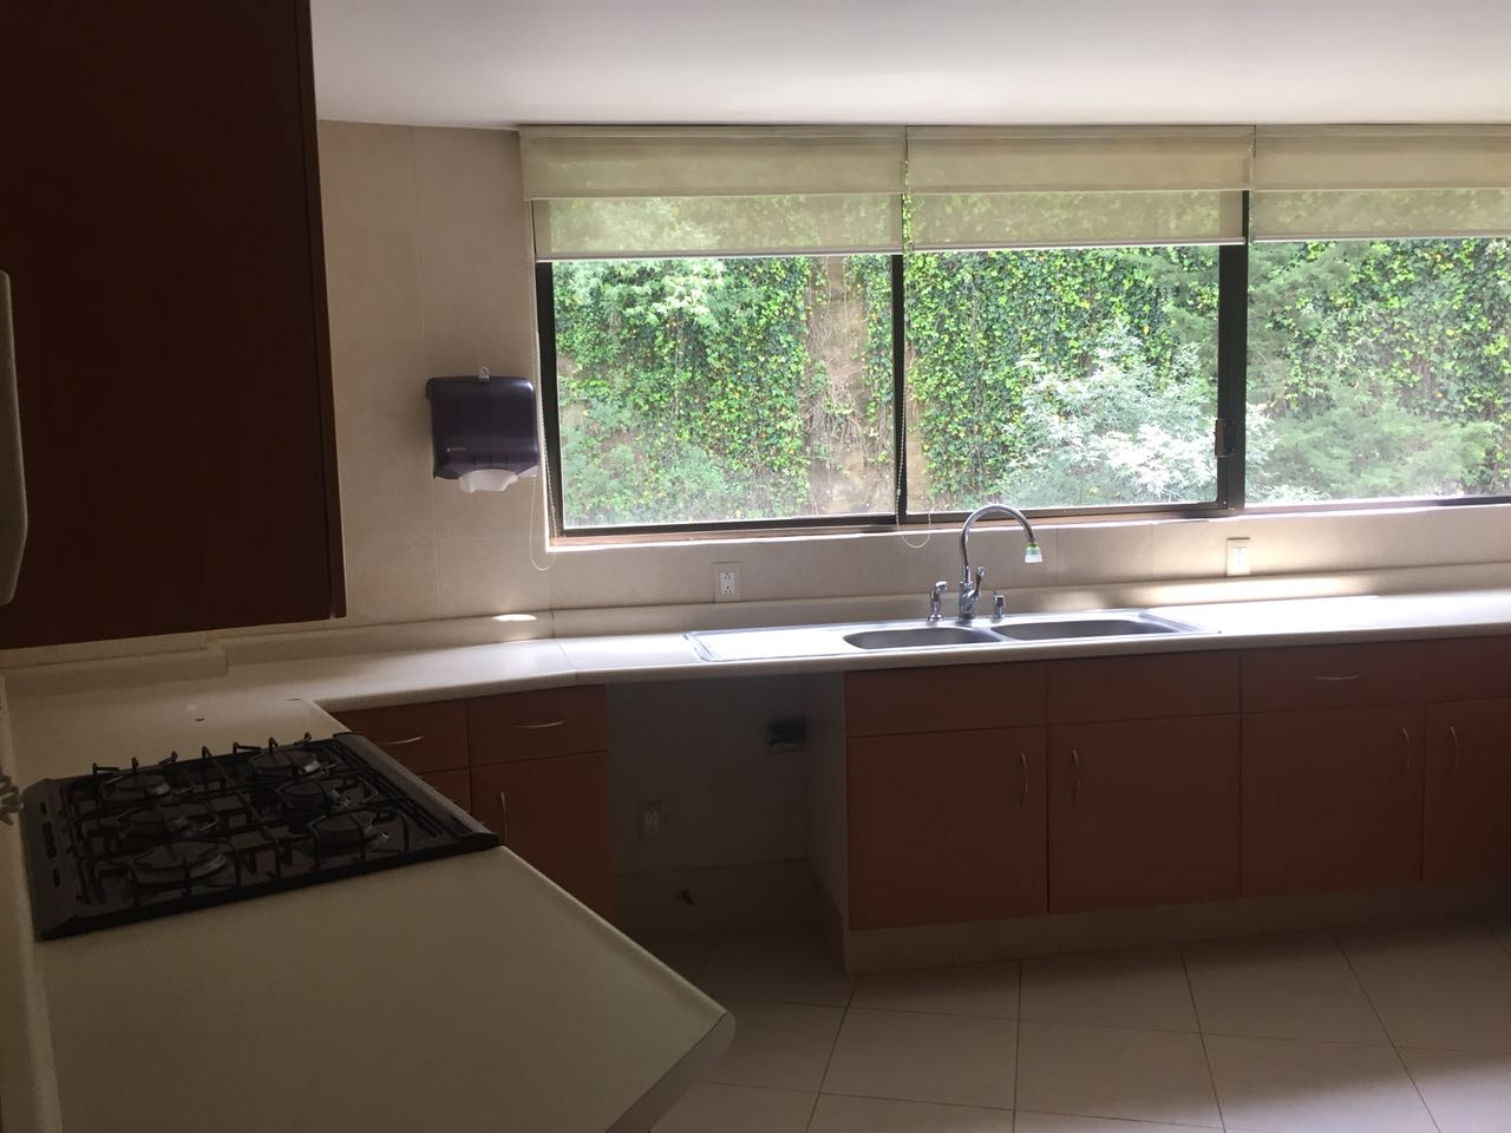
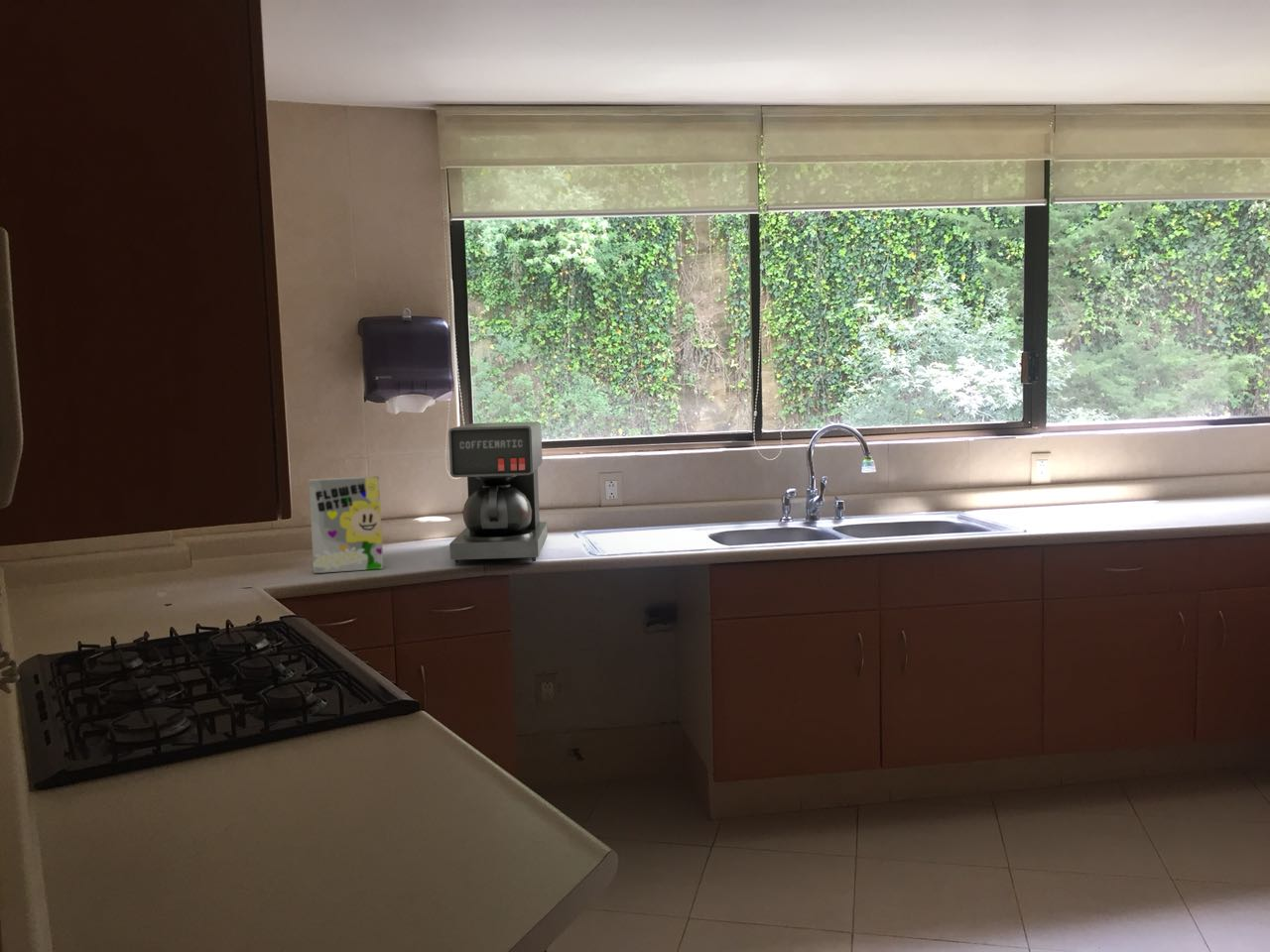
+ coffee maker (500, 488)
+ cereal box (346, 524)
